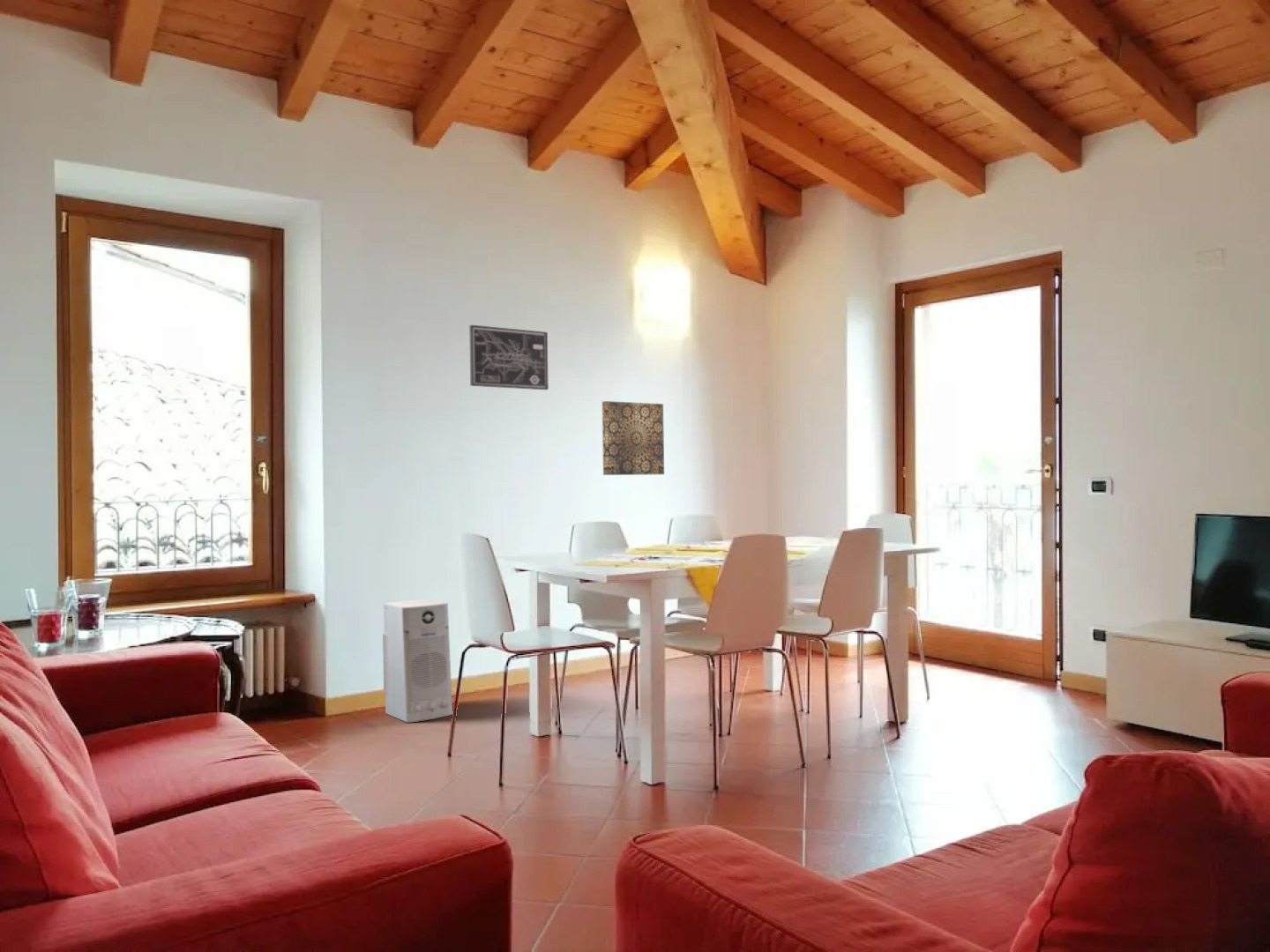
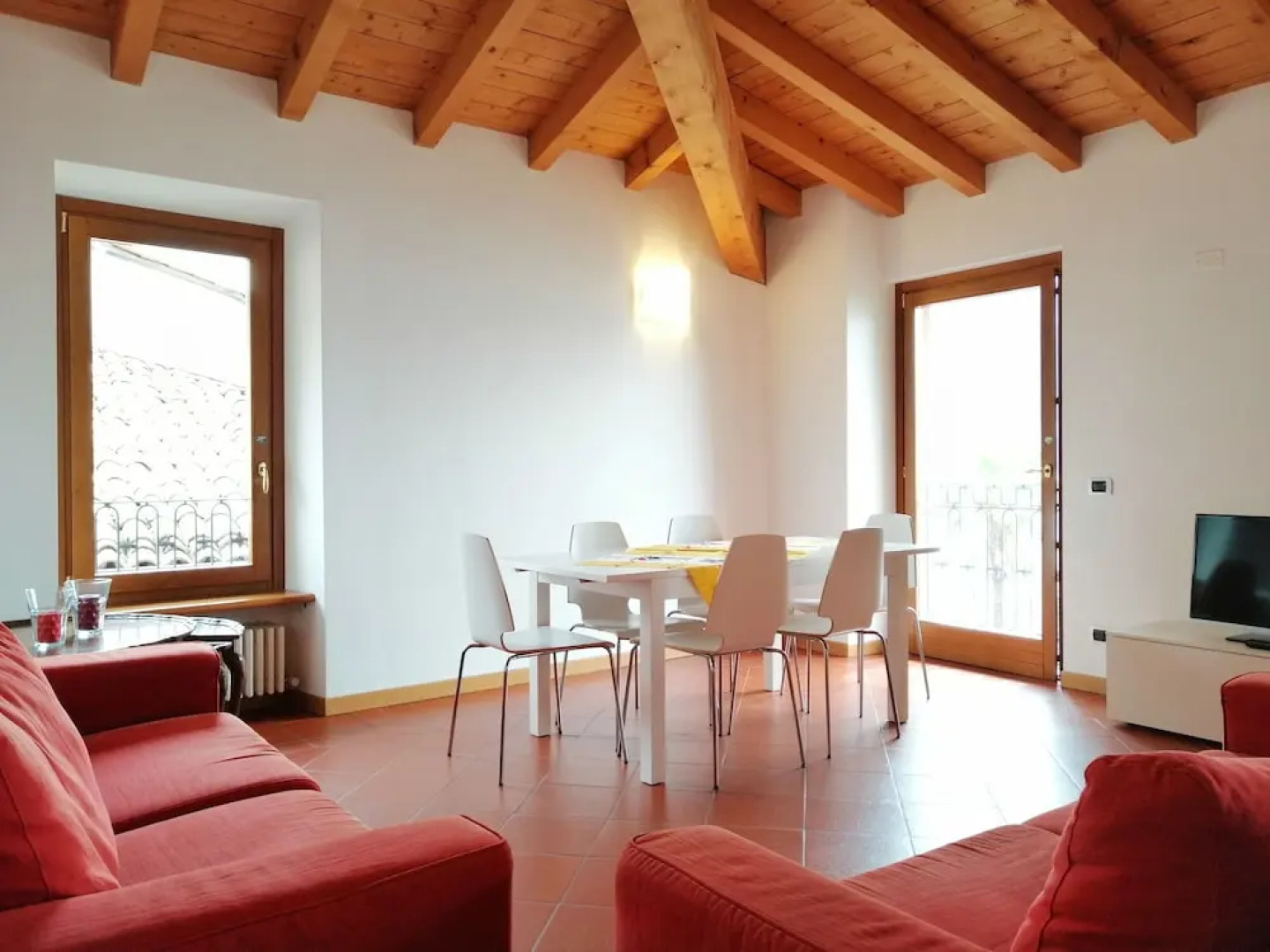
- air purifier (416, 658)
- wall art (510, 358)
- wall art (633, 438)
